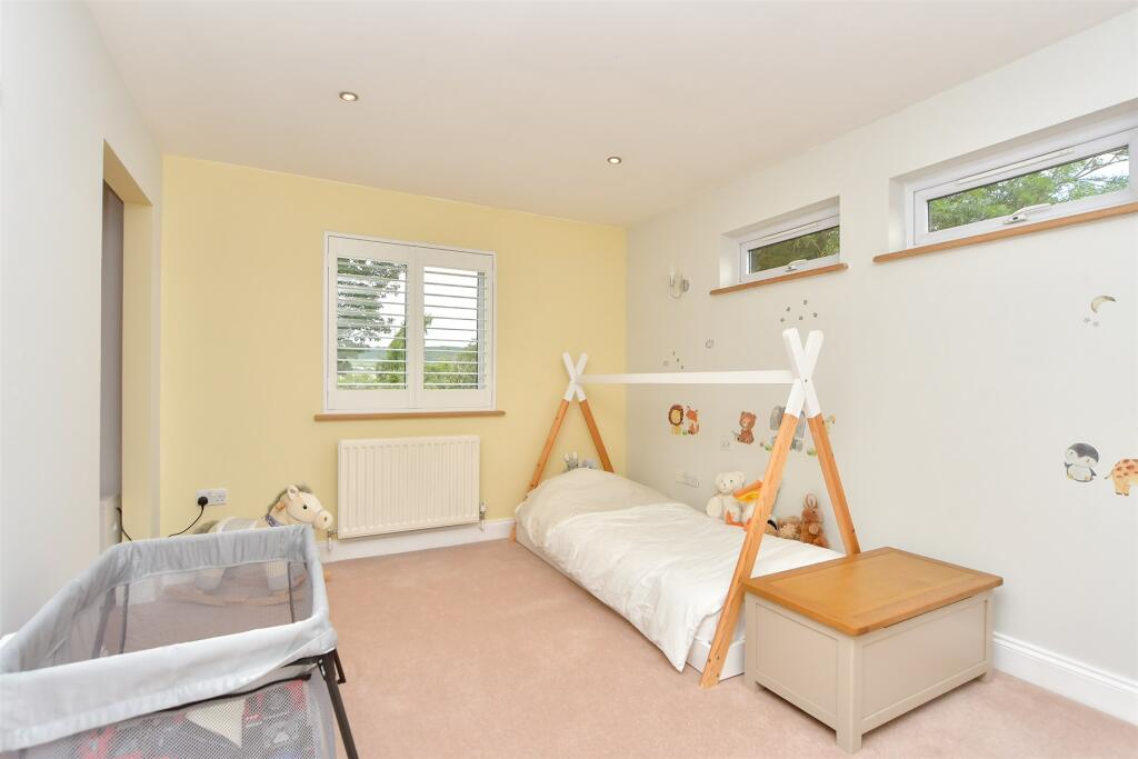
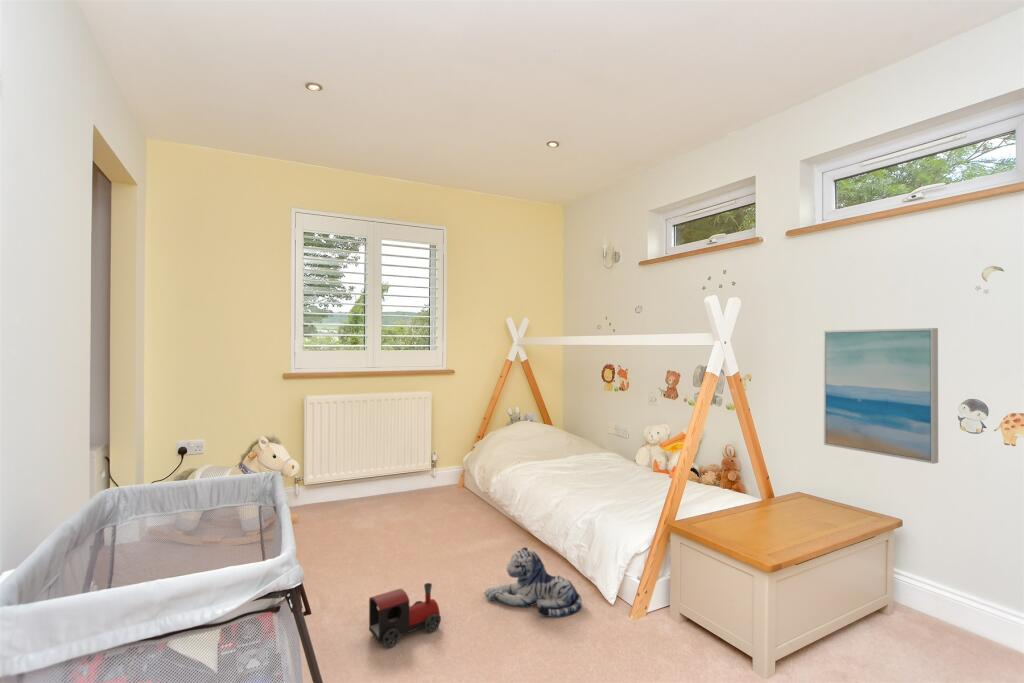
+ wall art (876, 391)
+ plush toy (532, 577)
+ toy train (405, 610)
